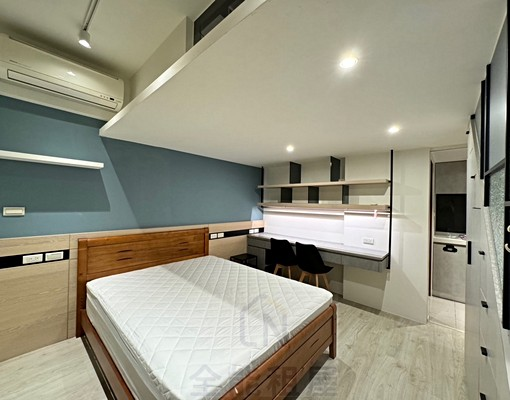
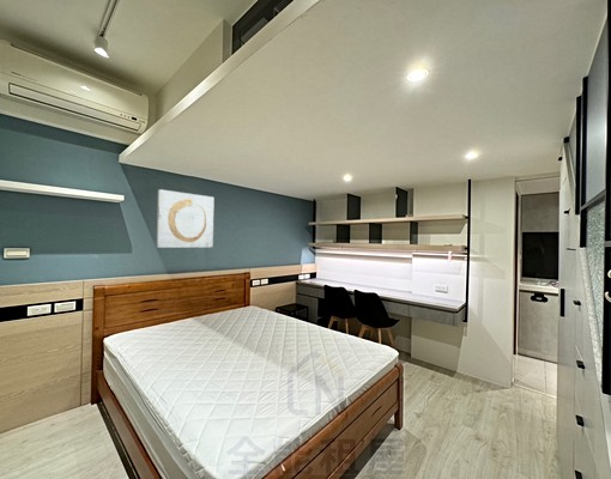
+ wall art (187, 220)
